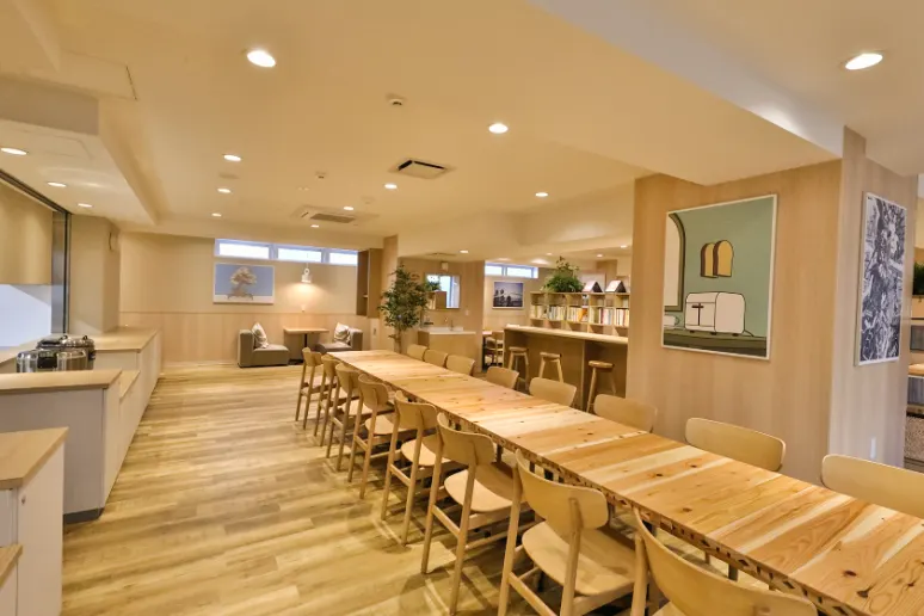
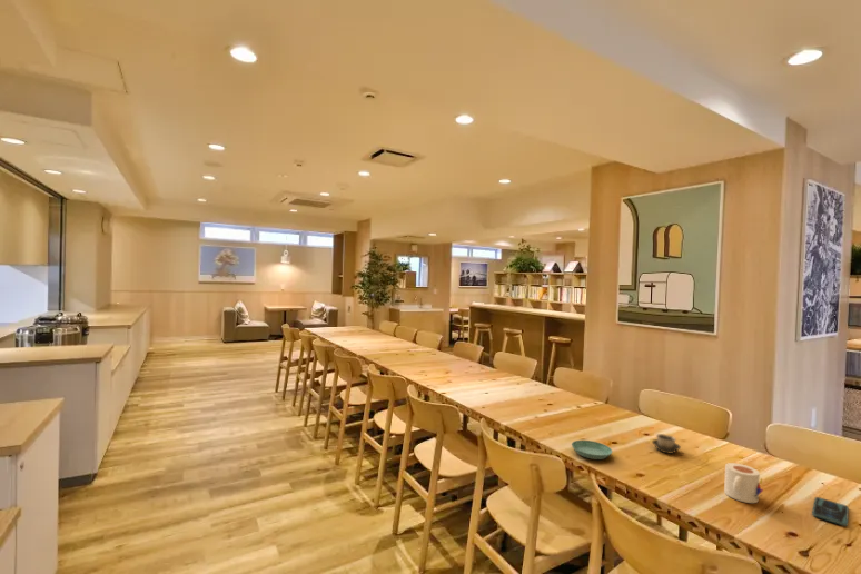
+ saucer (591, 449)
+ smartphone (830, 511)
+ mug (741, 483)
+ cup (665, 443)
